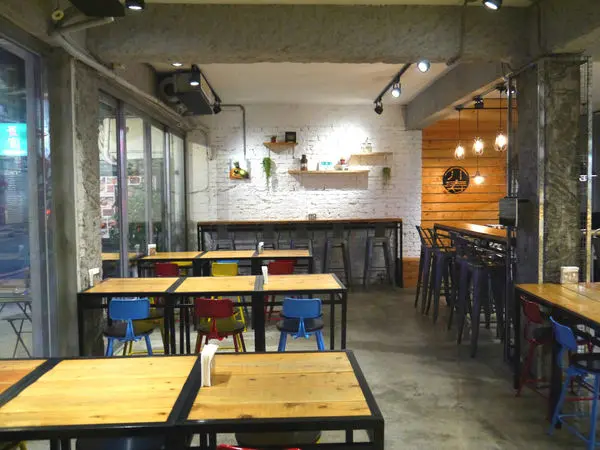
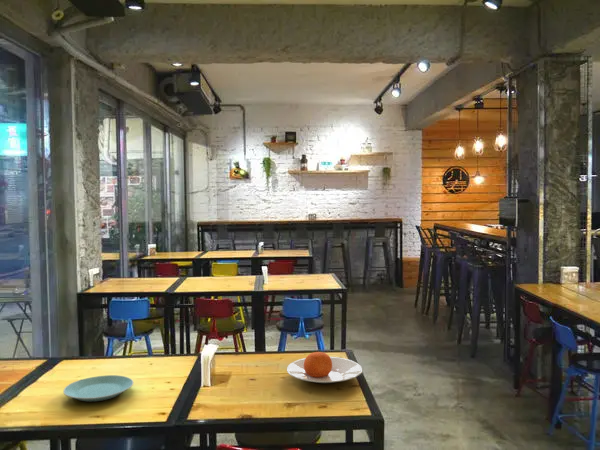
+ plate (324, 365)
+ plate (99, 389)
